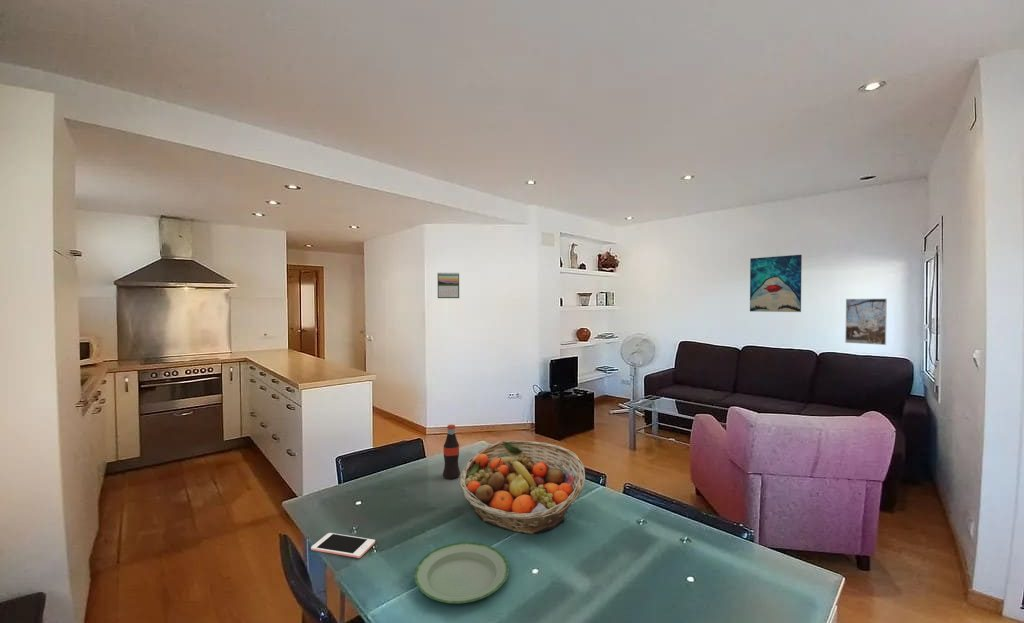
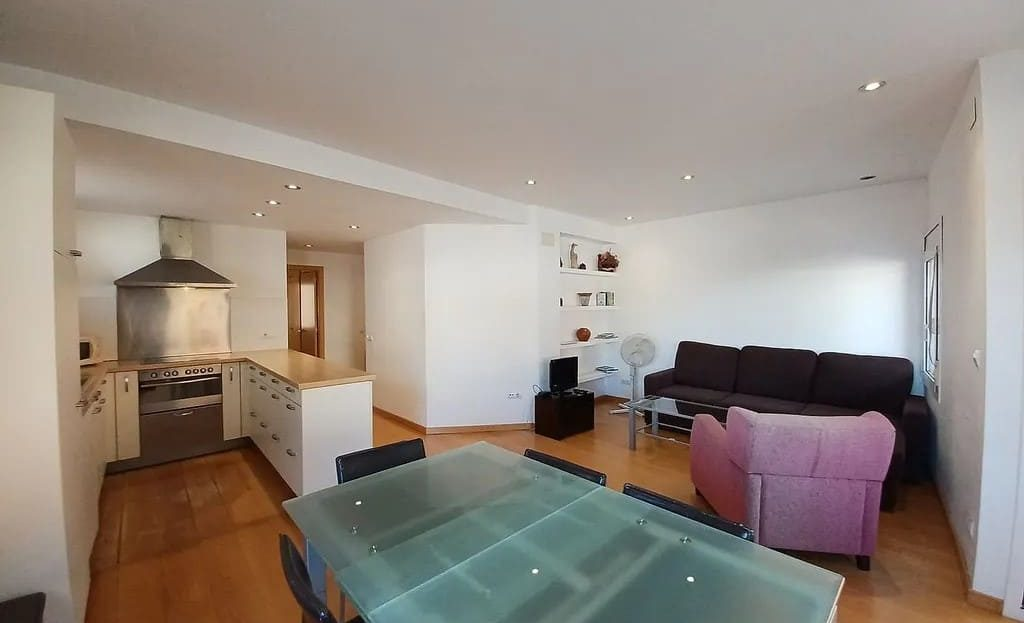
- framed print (865, 321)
- wall art (774, 284)
- calendar (448, 285)
- fruit basket (521, 483)
- plate (462, 574)
- bottle (451, 450)
- cell phone (343, 544)
